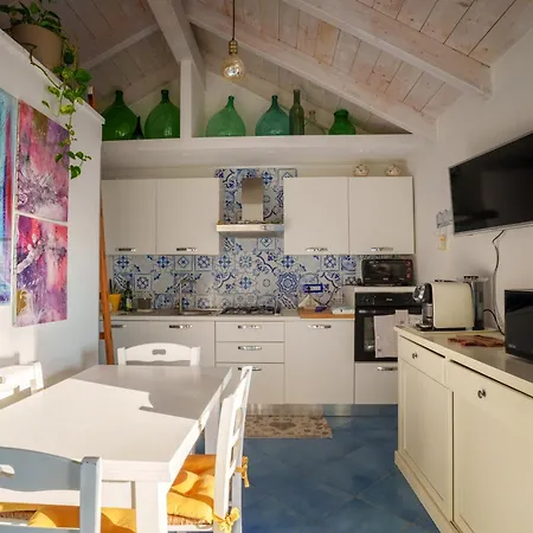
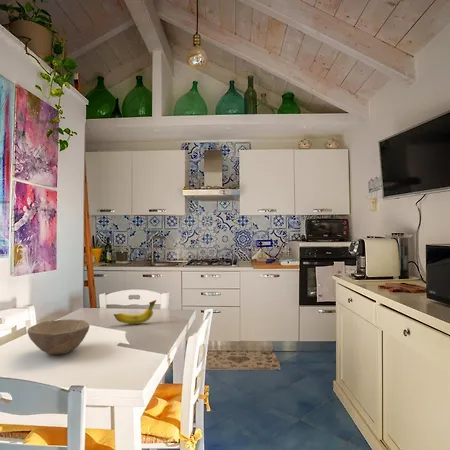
+ fruit (135, 315)
+ bowl (59, 338)
